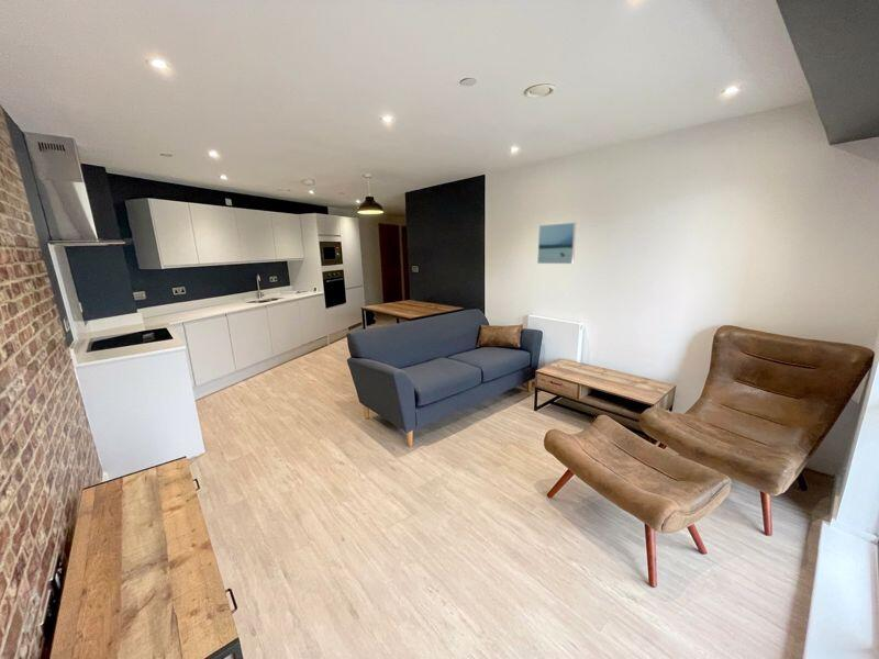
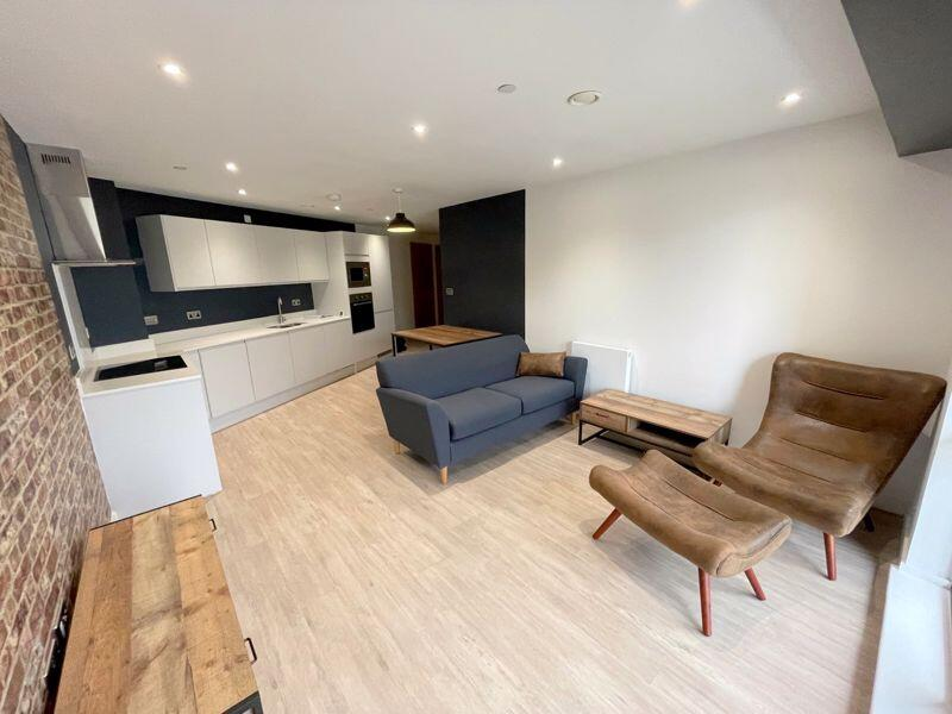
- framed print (555, 244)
